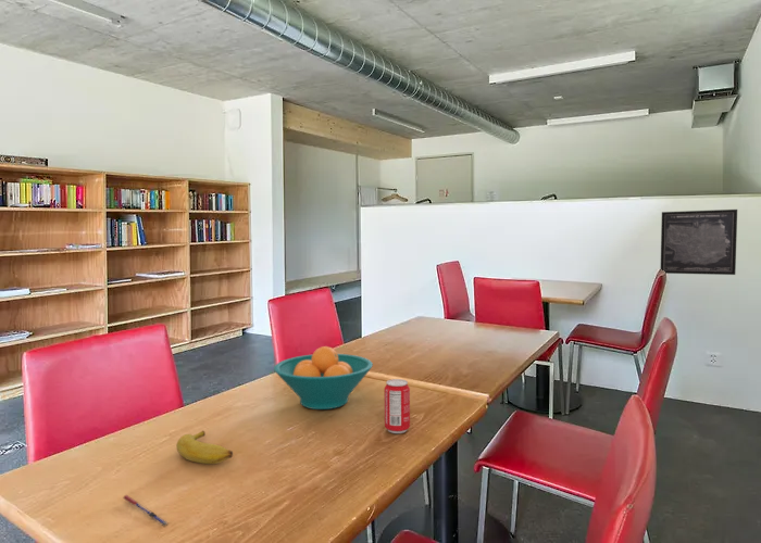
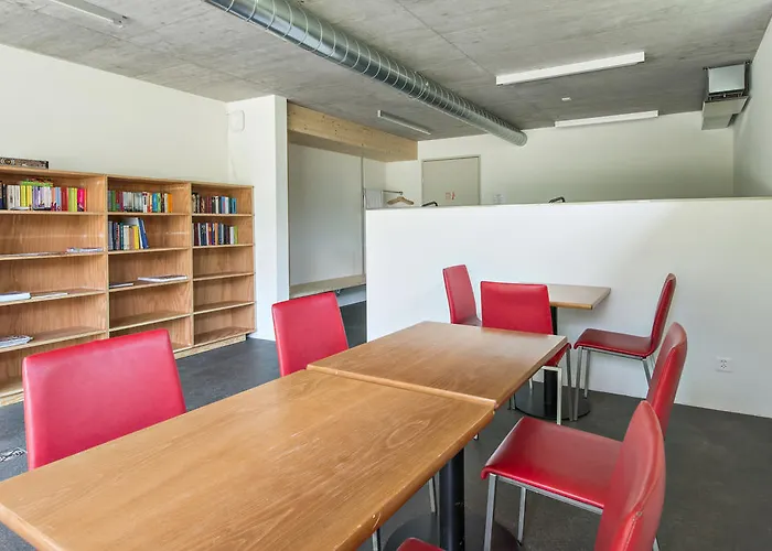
- beverage can (397, 405)
- fruit bowl (324, 375)
- banana (207, 445)
- wall art (697, 242)
- pen (145, 509)
